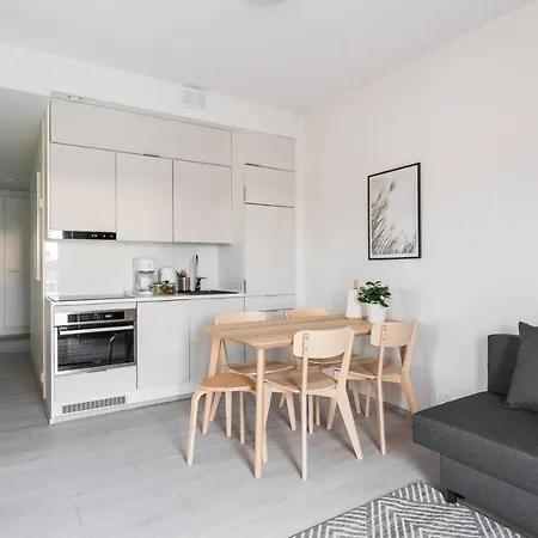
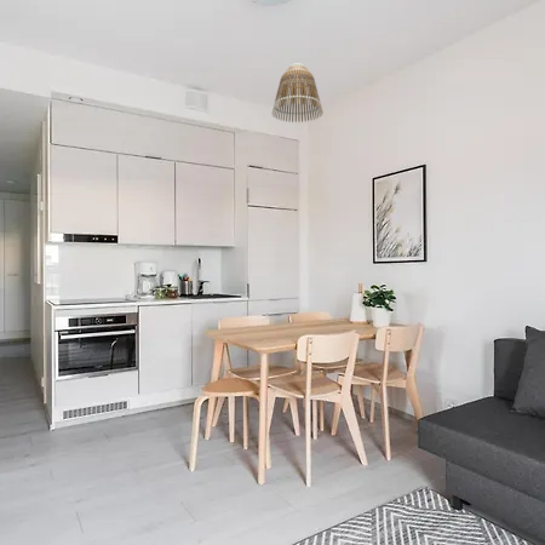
+ lamp shade (296, 90)
